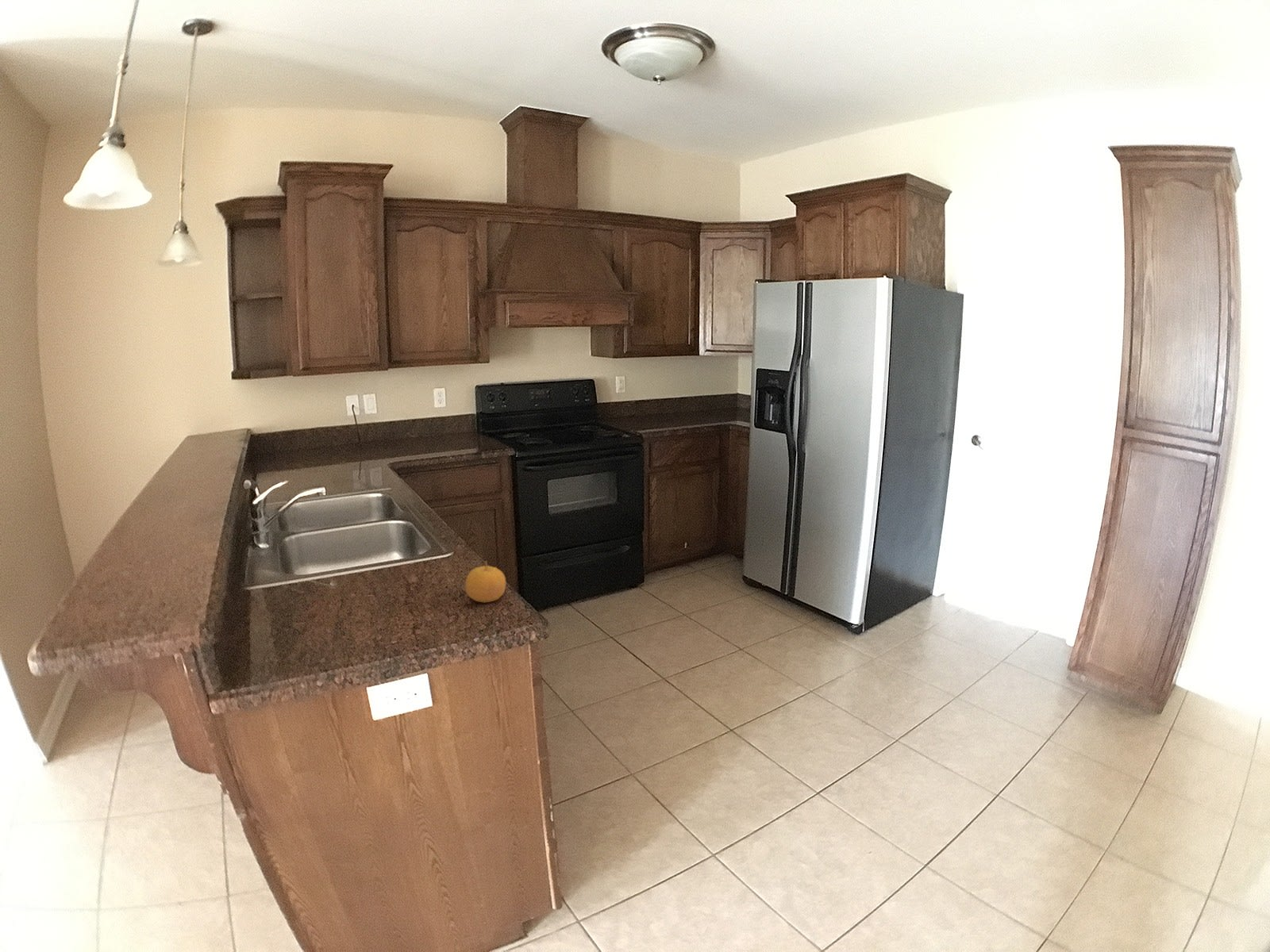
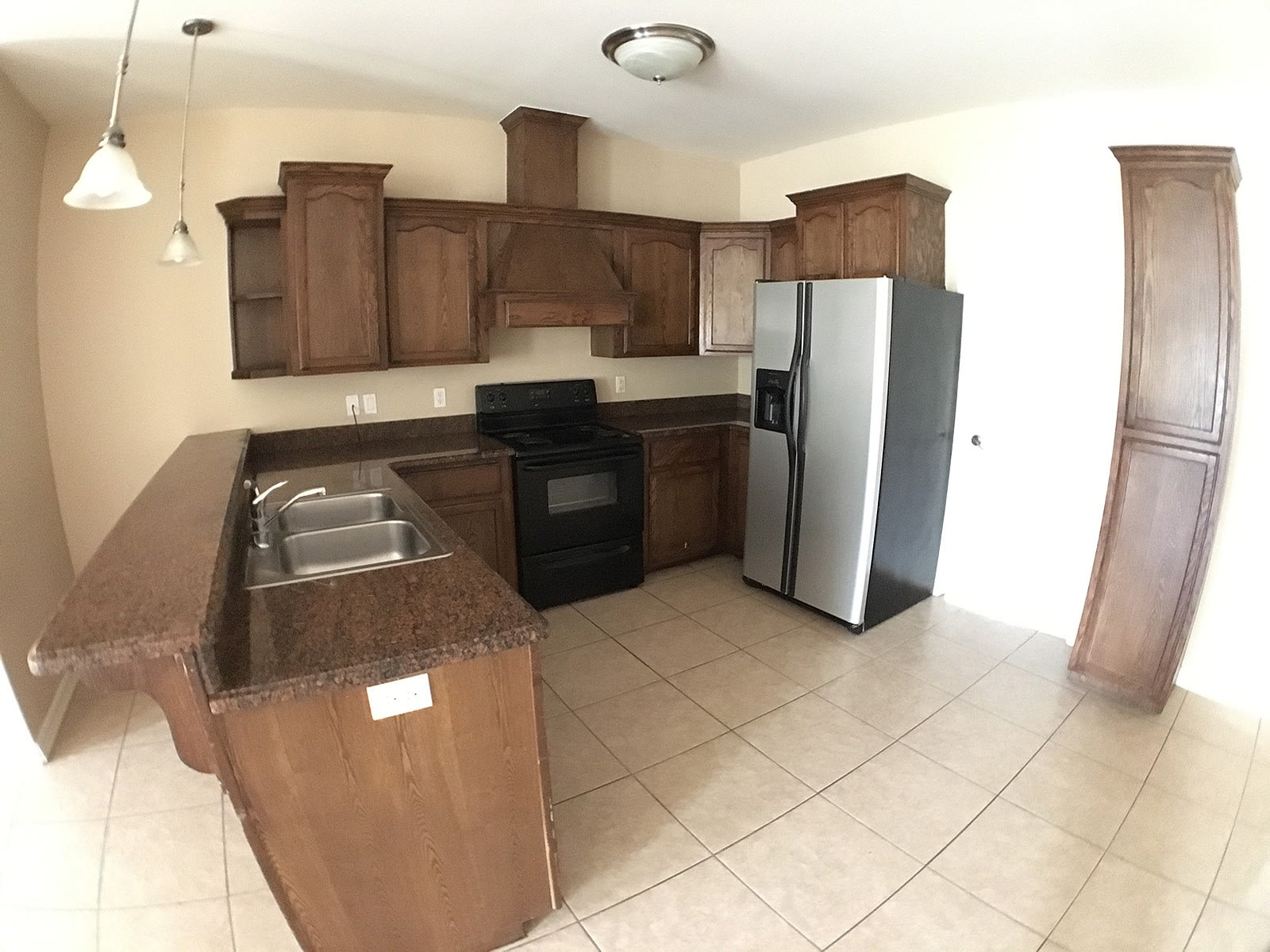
- fruit (485, 580)
